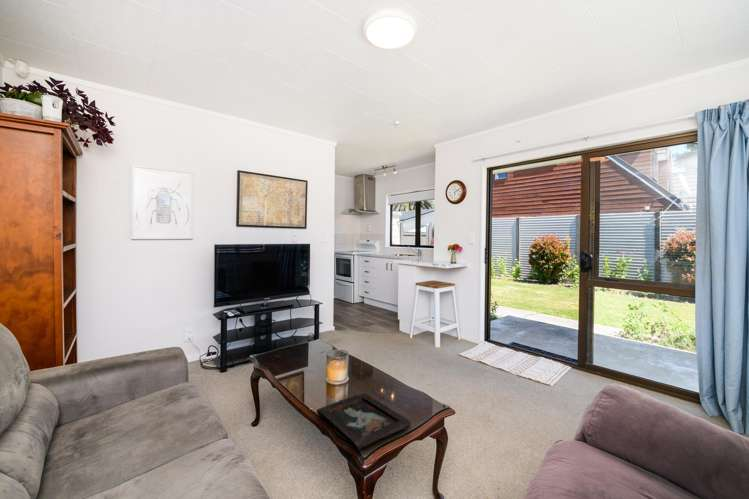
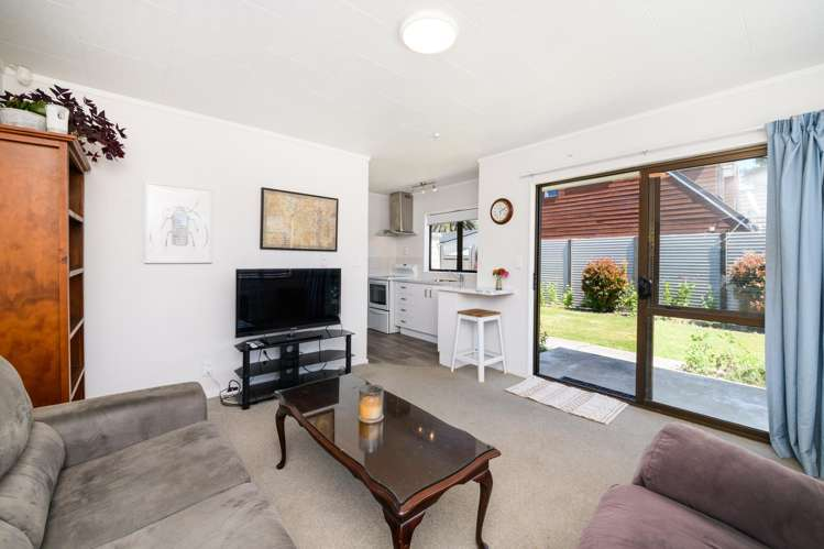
- decorative tray (361, 417)
